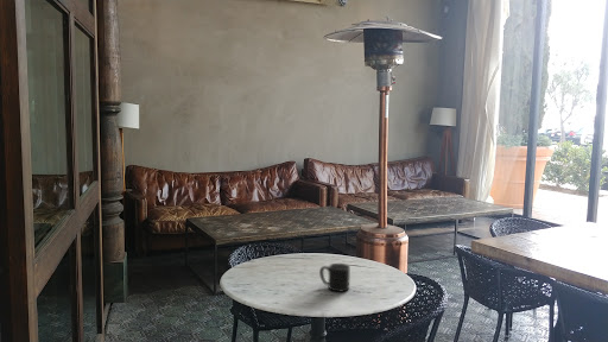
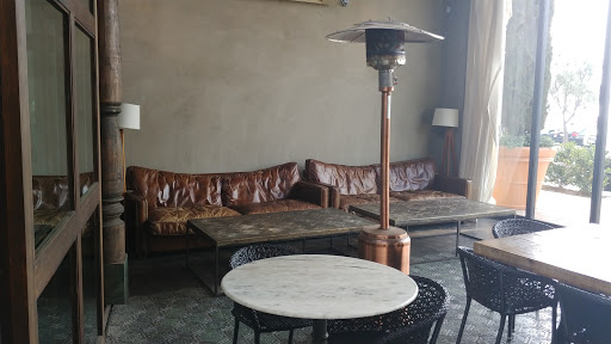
- mug (334, 276)
